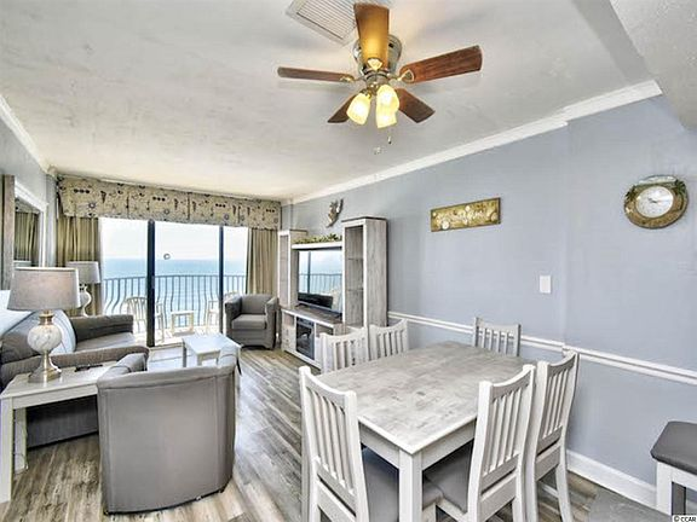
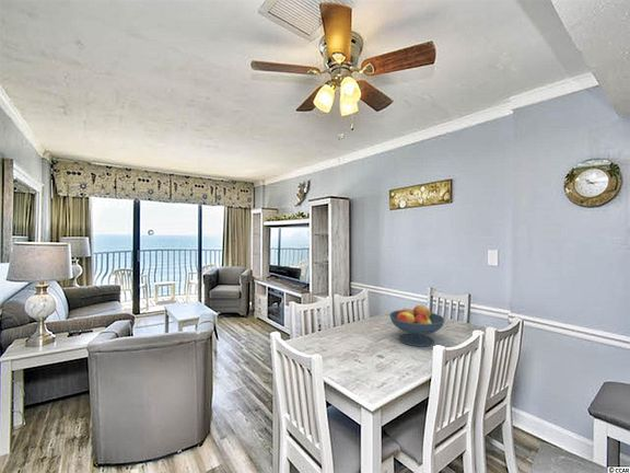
+ fruit bowl (416, 324)
